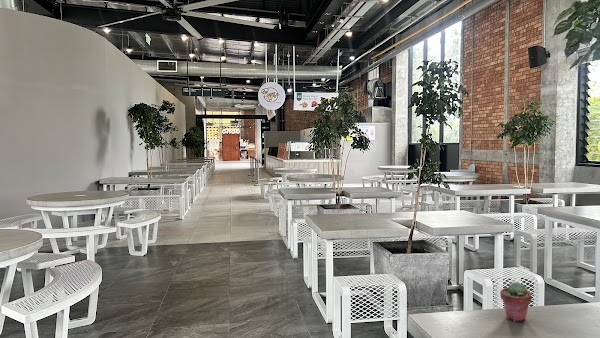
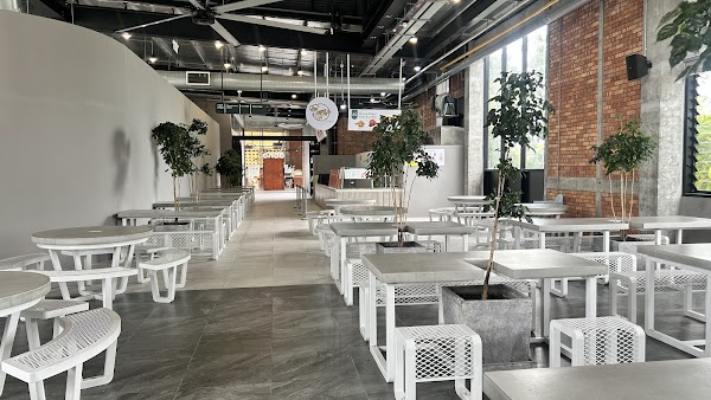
- potted succulent (515, 299)
